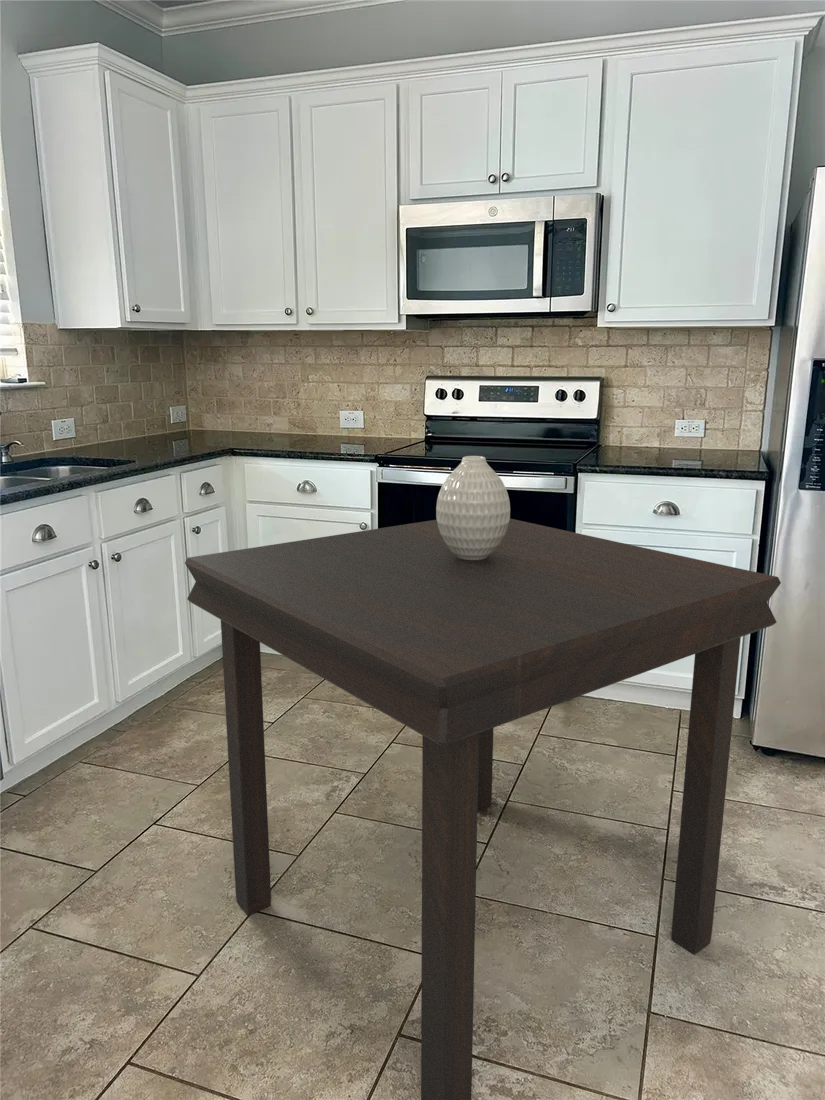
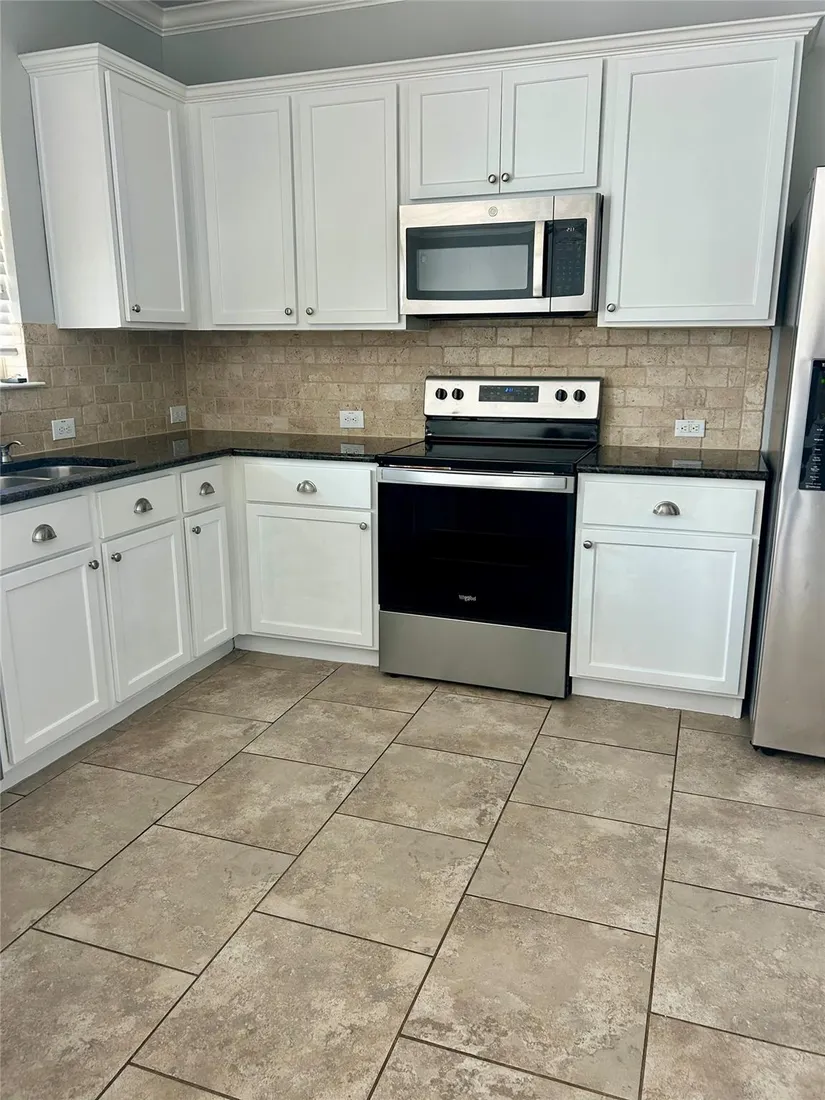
- dining table (466, 754)
- vase (473, 506)
